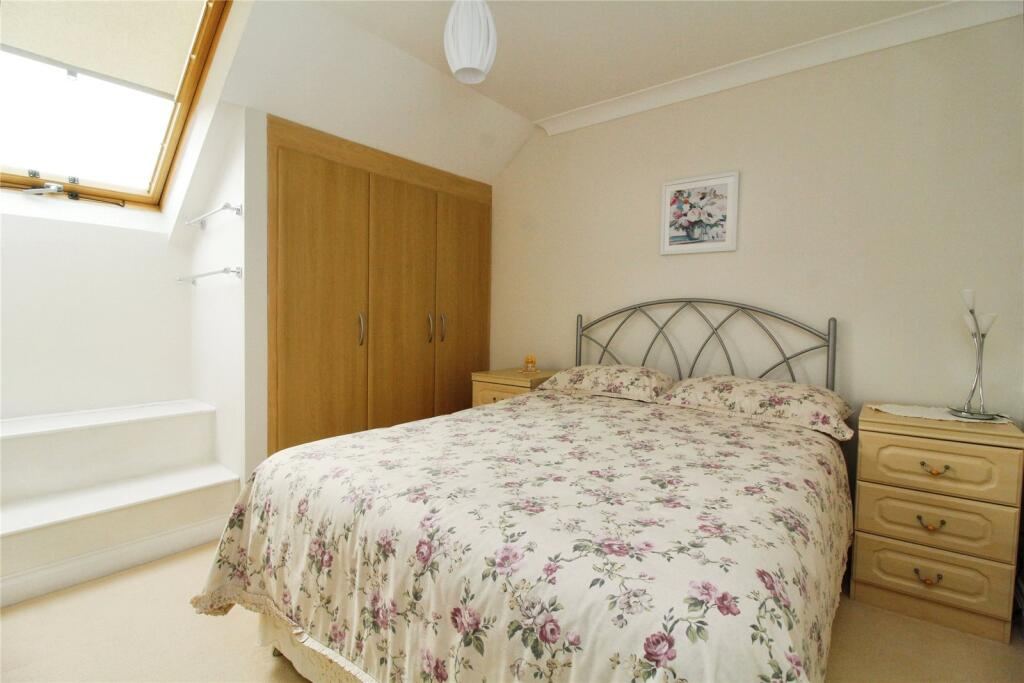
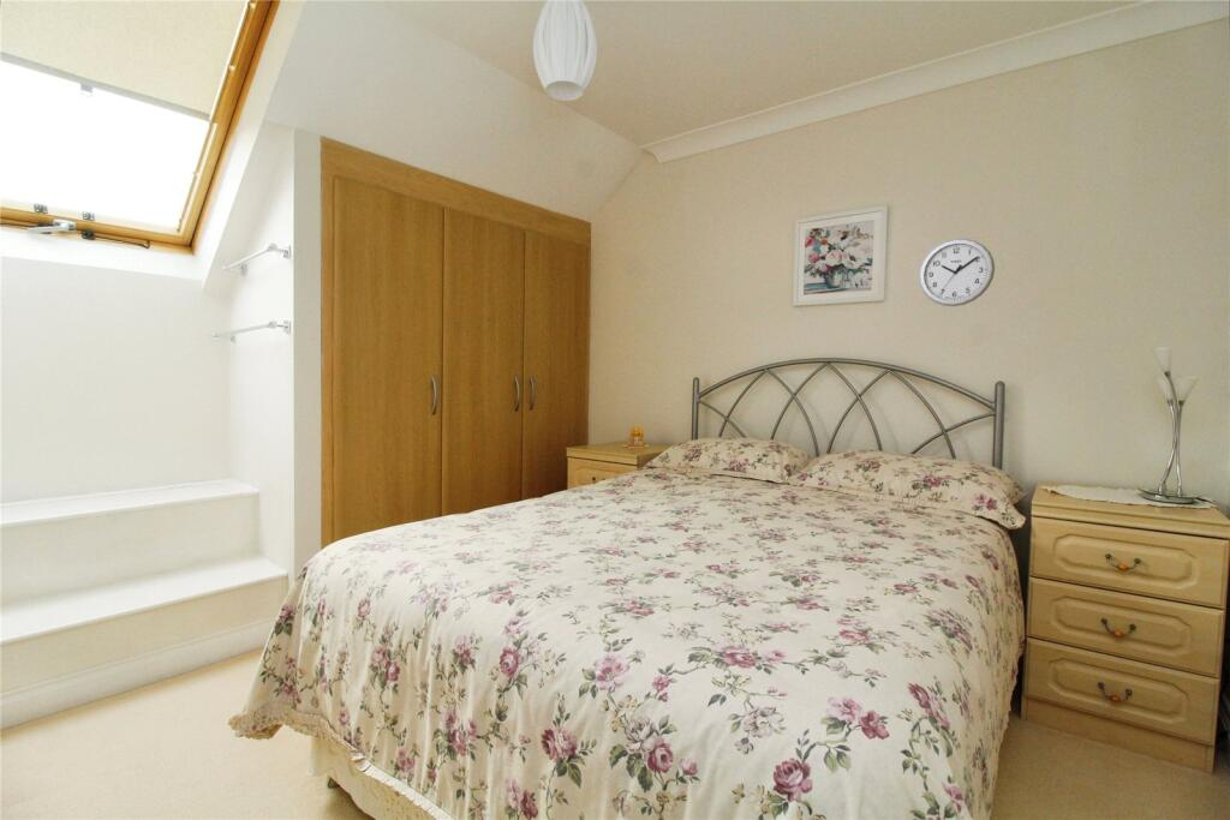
+ wall clock (955, 271)
